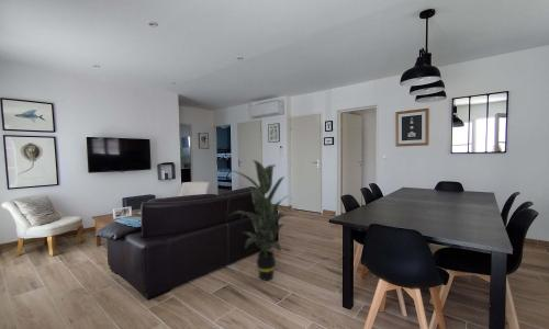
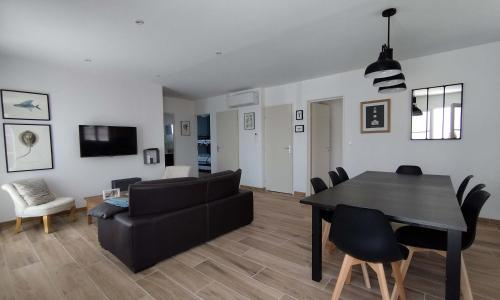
- indoor plant (260, 218)
